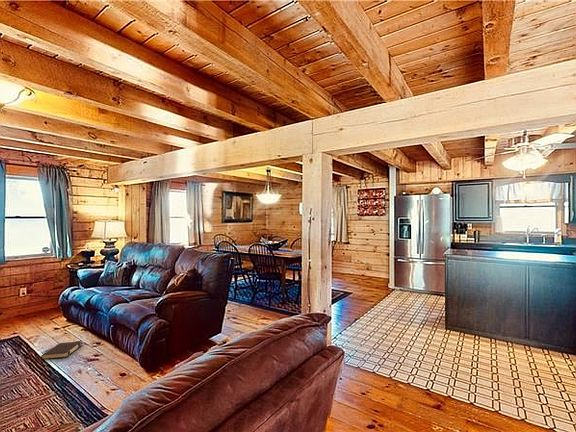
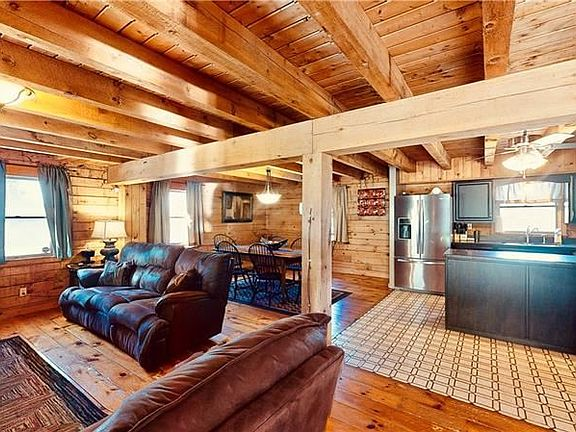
- book (62, 349)
